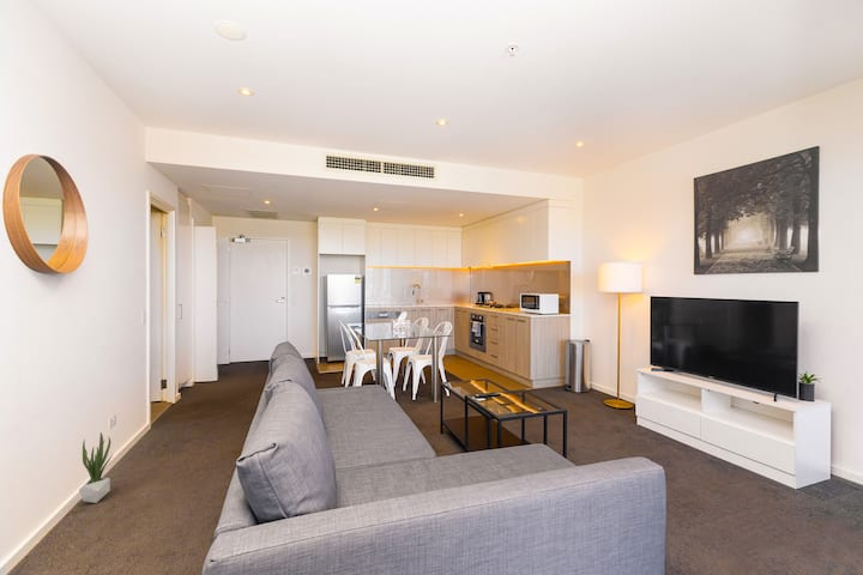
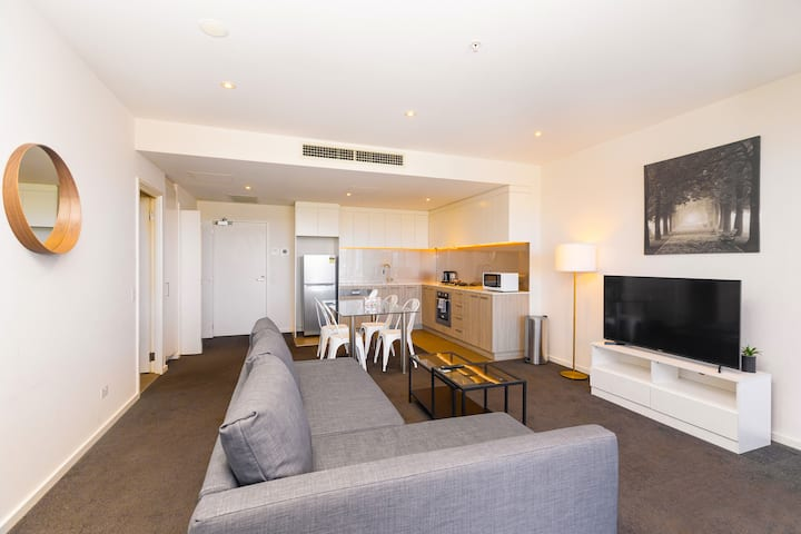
- potted plant (96, 467)
